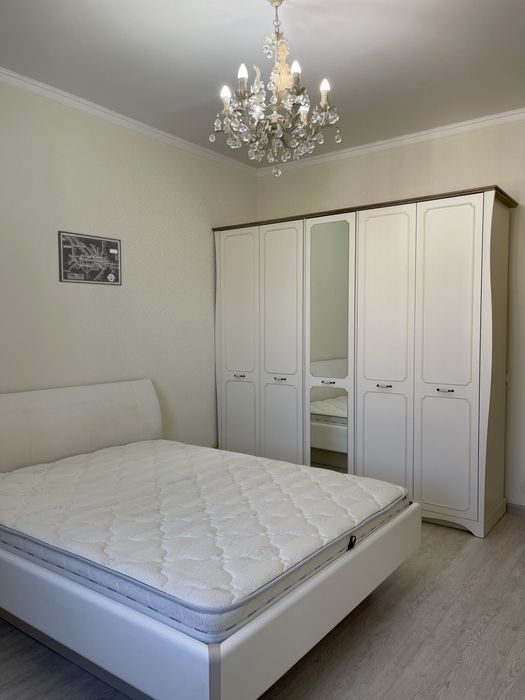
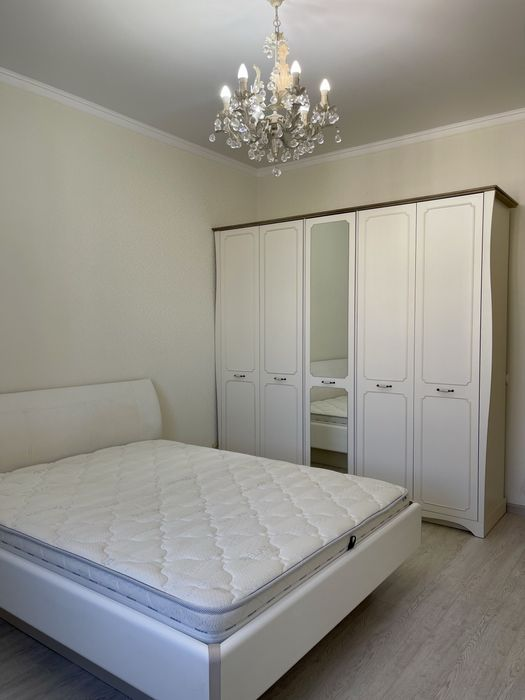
- wall art (91, 259)
